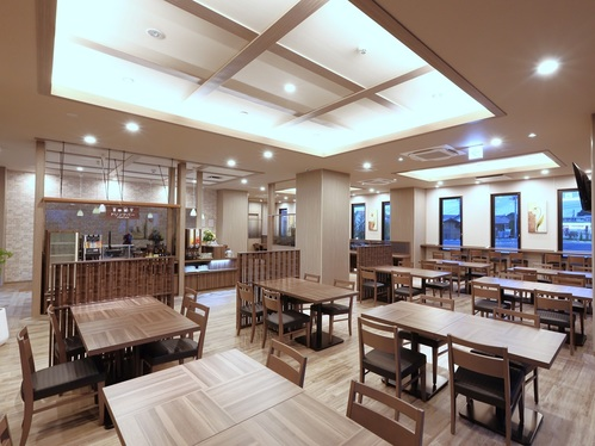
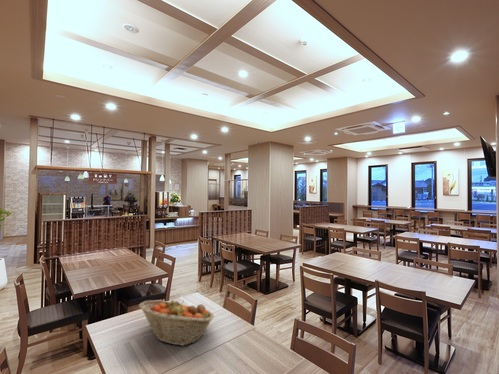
+ fruit basket (176, 316)
